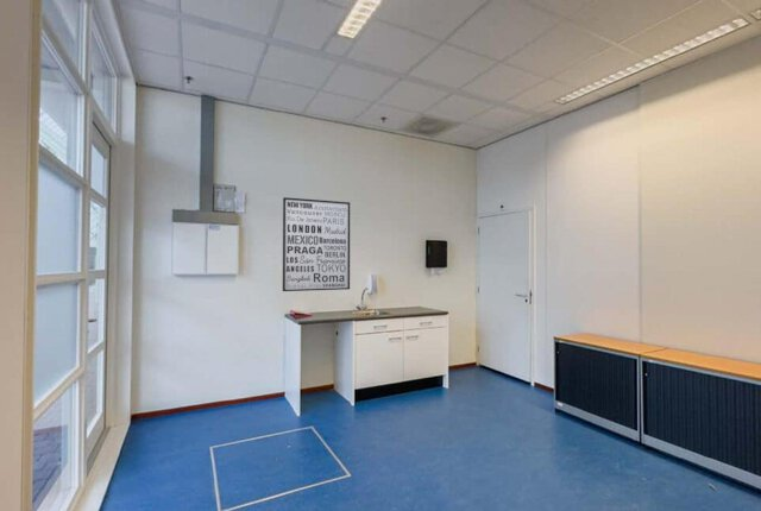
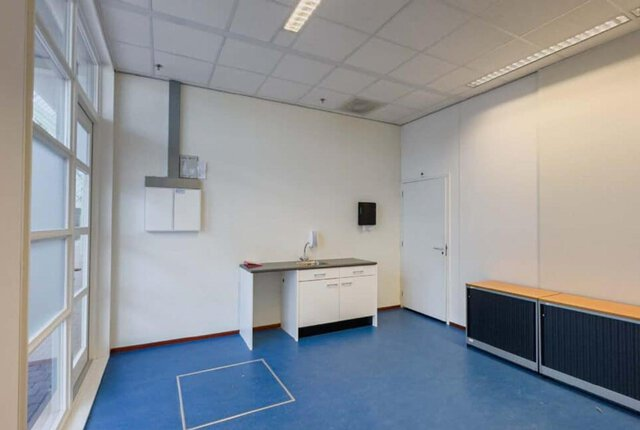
- wall art (317, 245)
